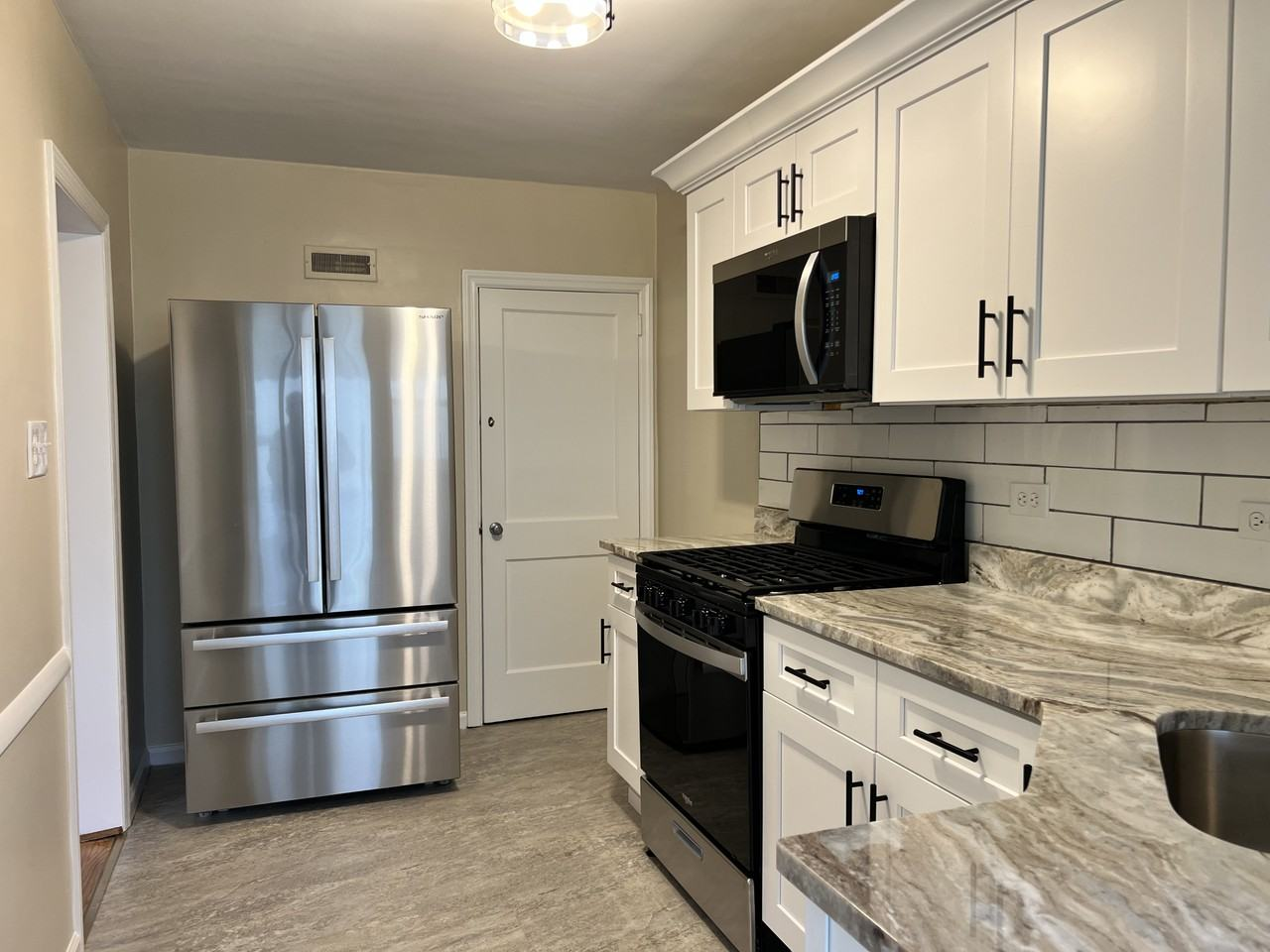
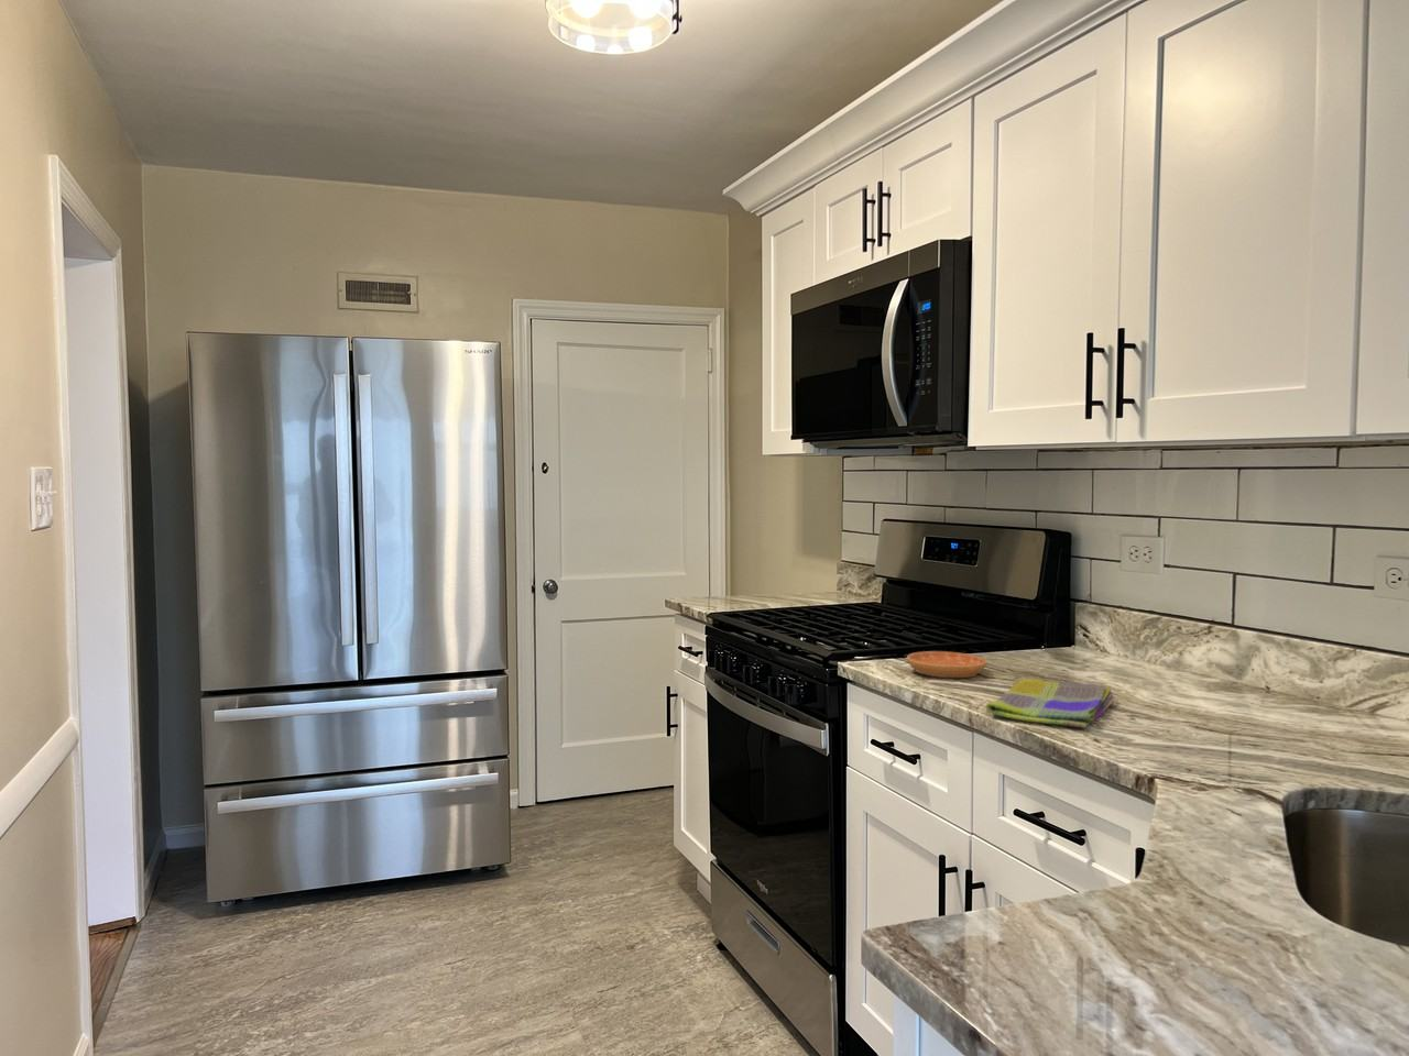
+ saucer (945, 664)
+ dish towel (1051, 700)
